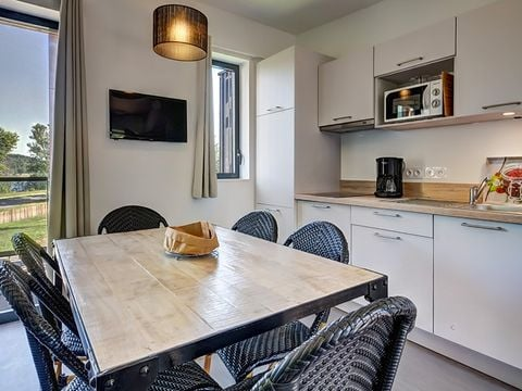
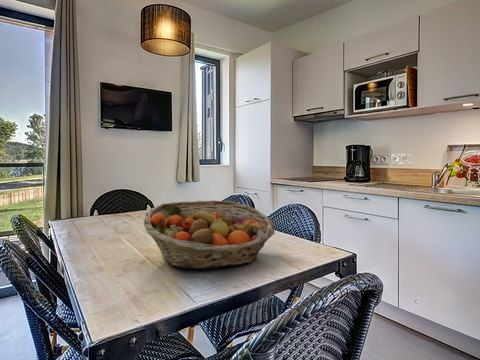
+ fruit basket (210, 230)
